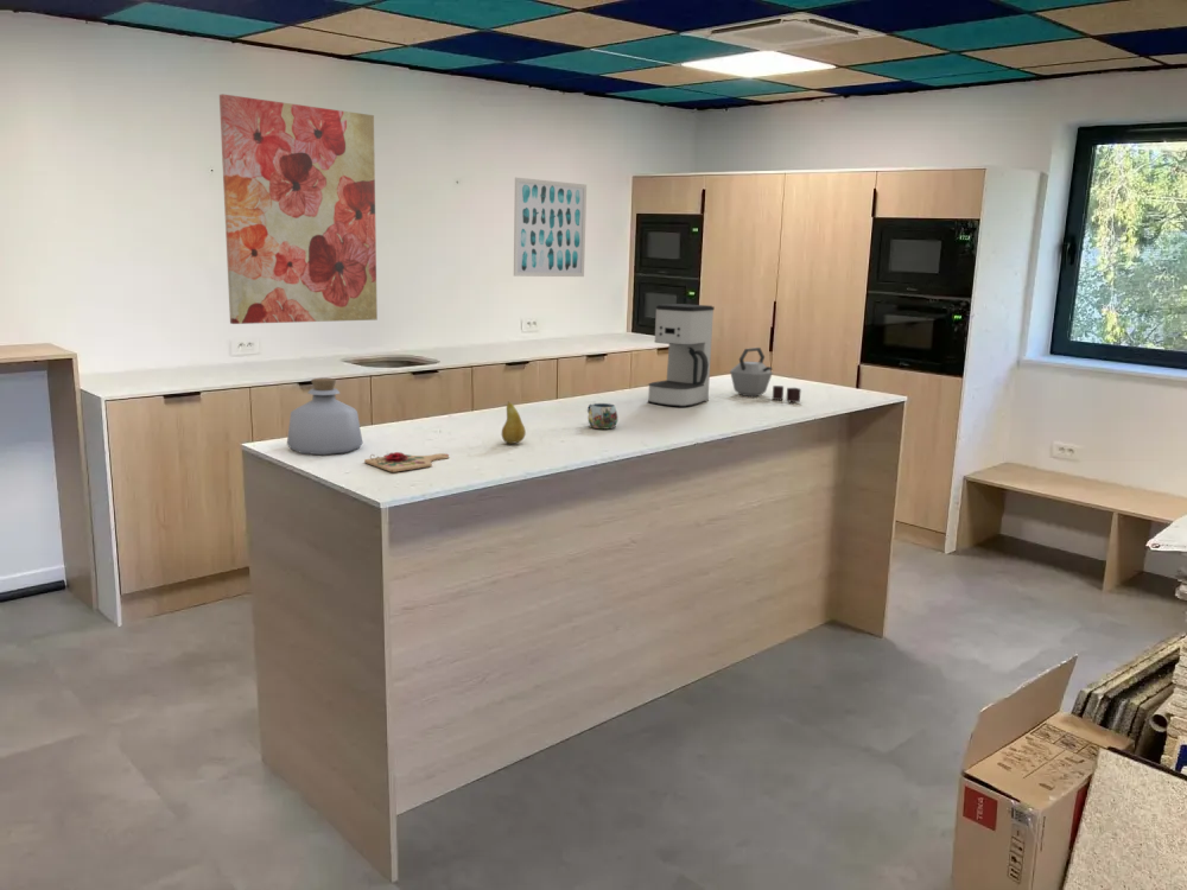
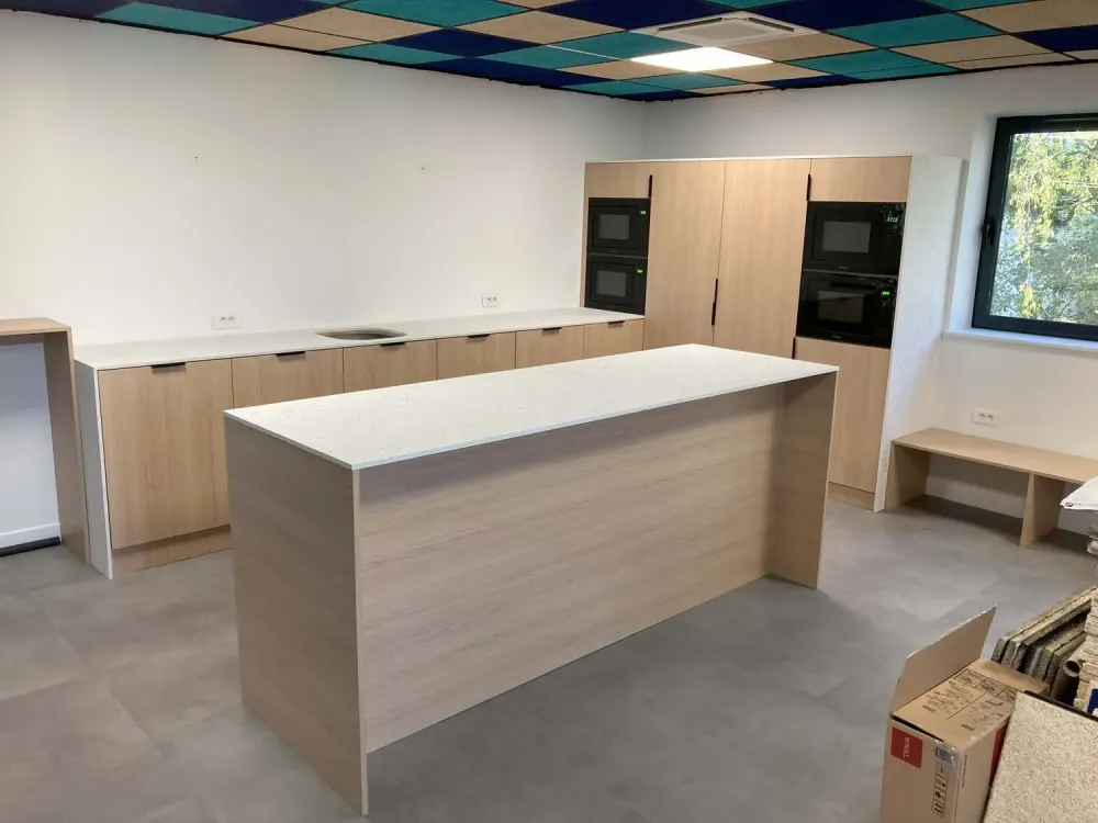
- cutting board (413, 457)
- wall art (551, 229)
- kettle (767, 374)
- bottle (323, 413)
- mug (599, 415)
- wall art (304, 216)
- fruit (513, 422)
- coffee maker (683, 354)
